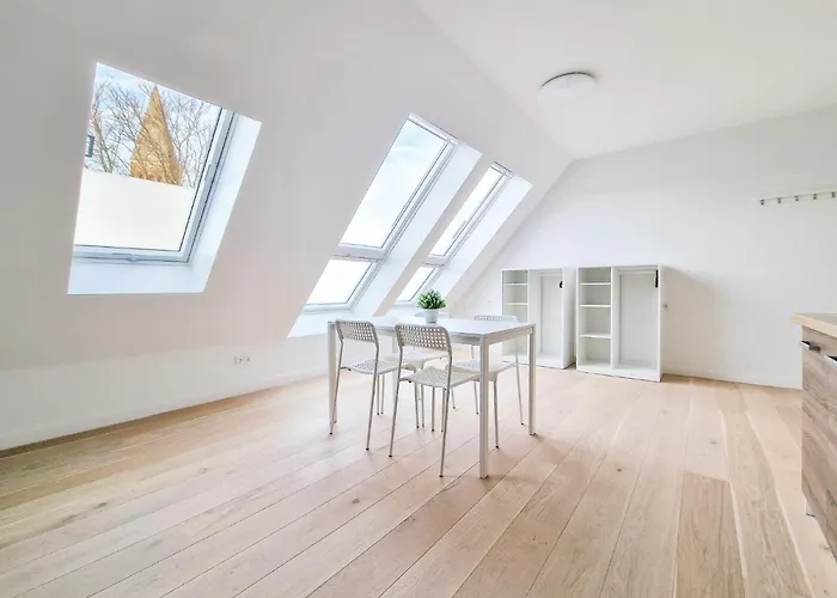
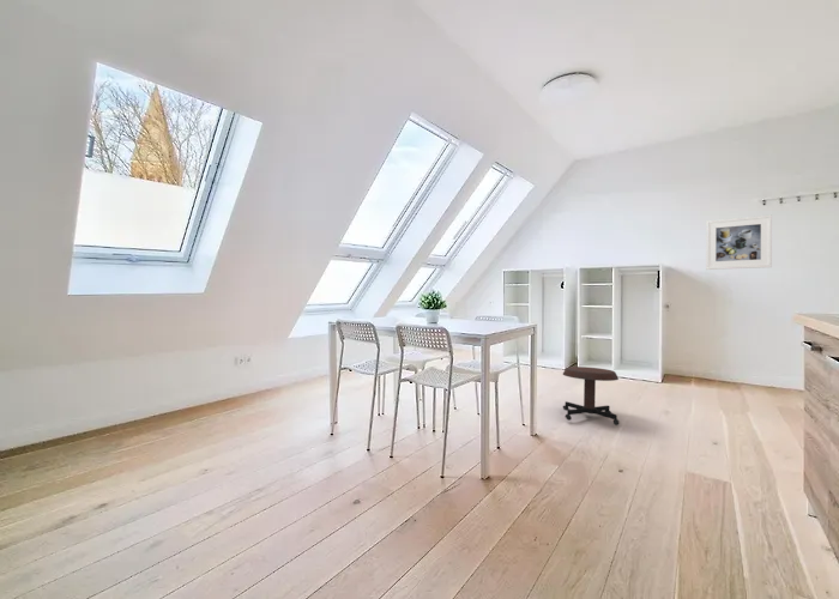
+ stool (588, 393)
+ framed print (737, 243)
